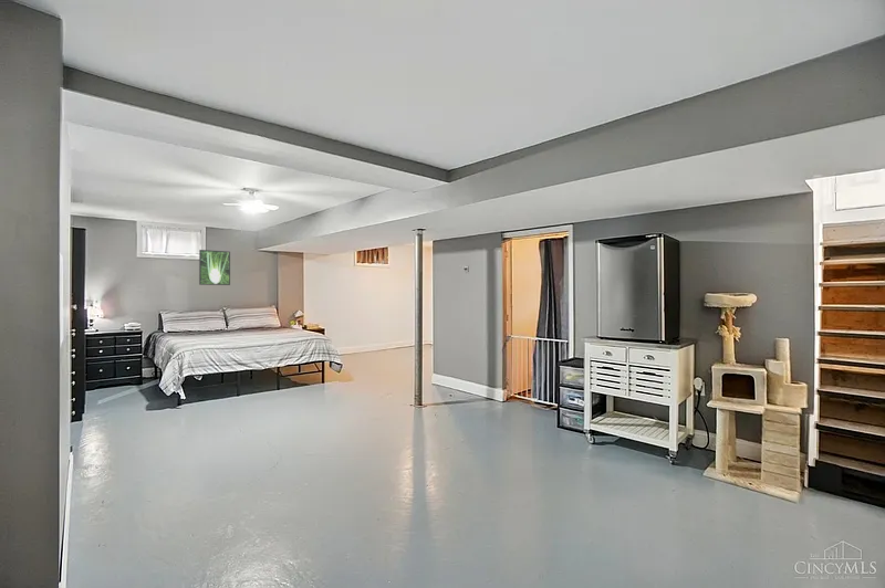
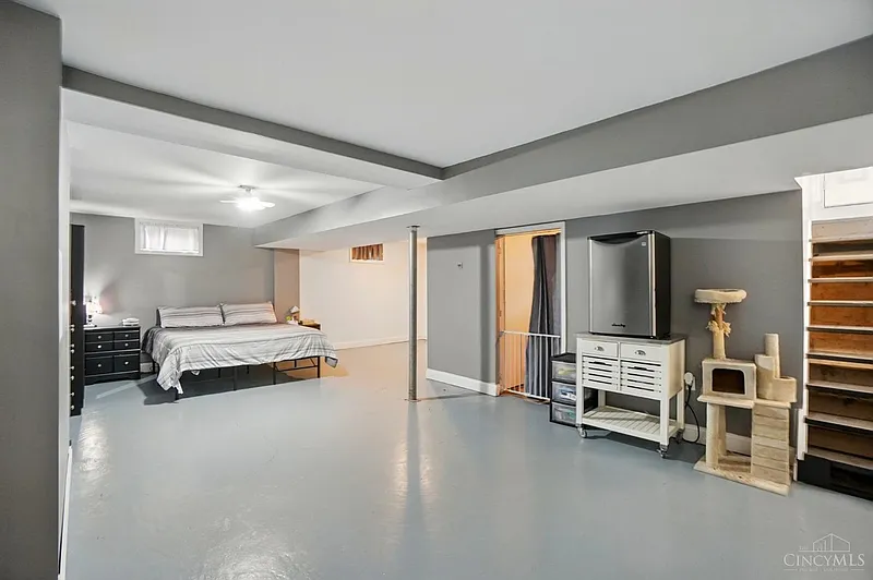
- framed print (215, 267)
